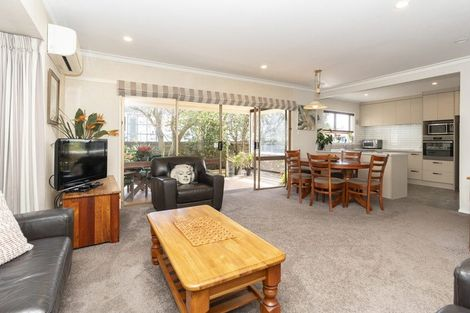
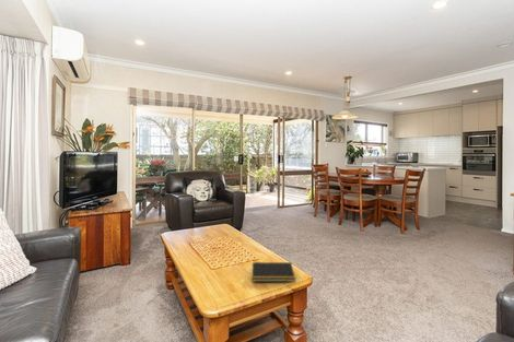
+ notepad (272, 271)
